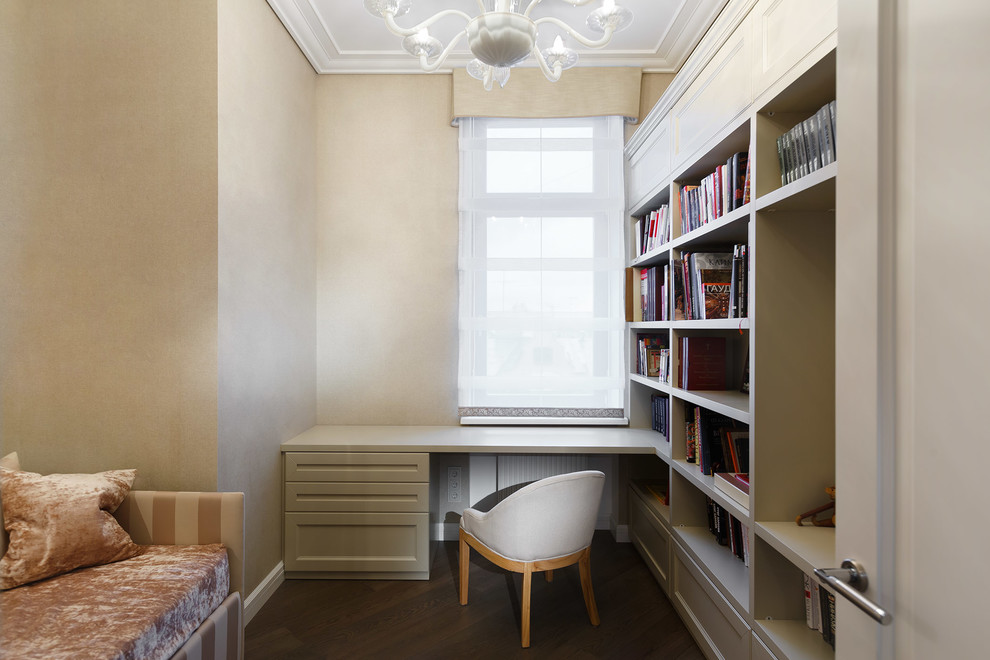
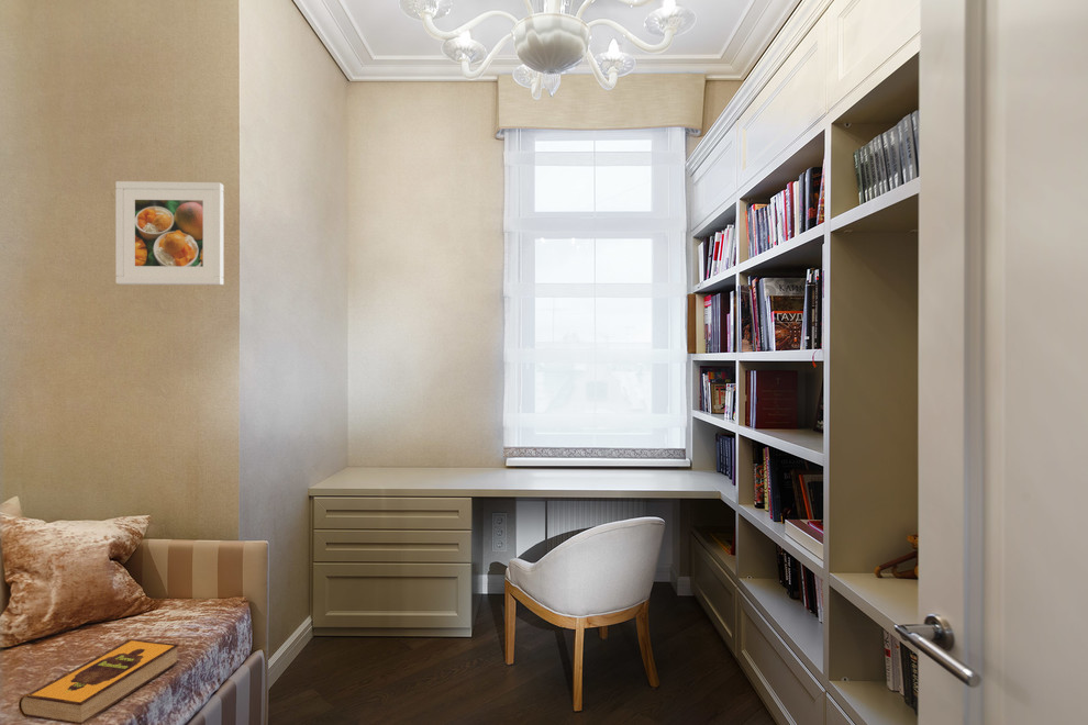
+ hardback book (104, 677)
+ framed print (169, 233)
